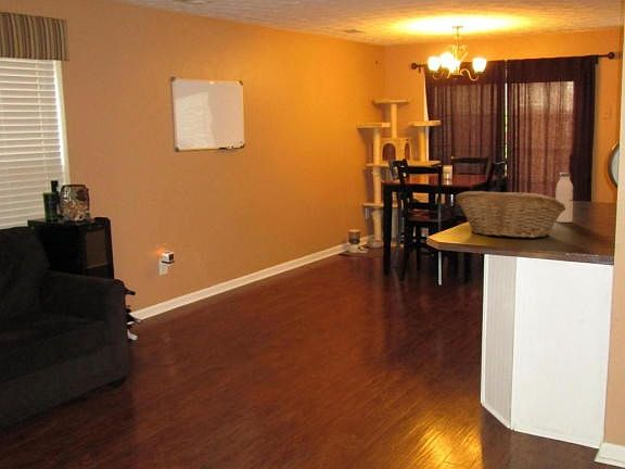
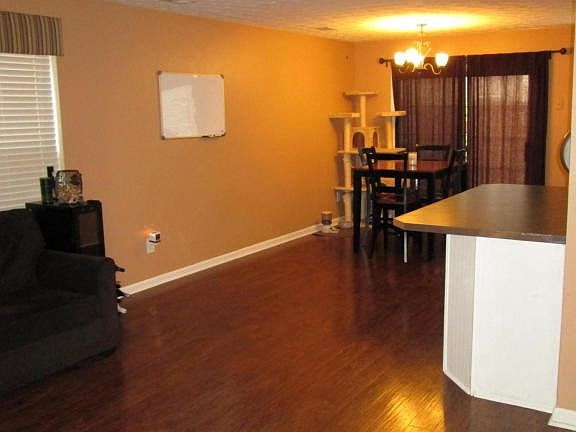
- fruit basket (508, 211)
- water bottle (564, 197)
